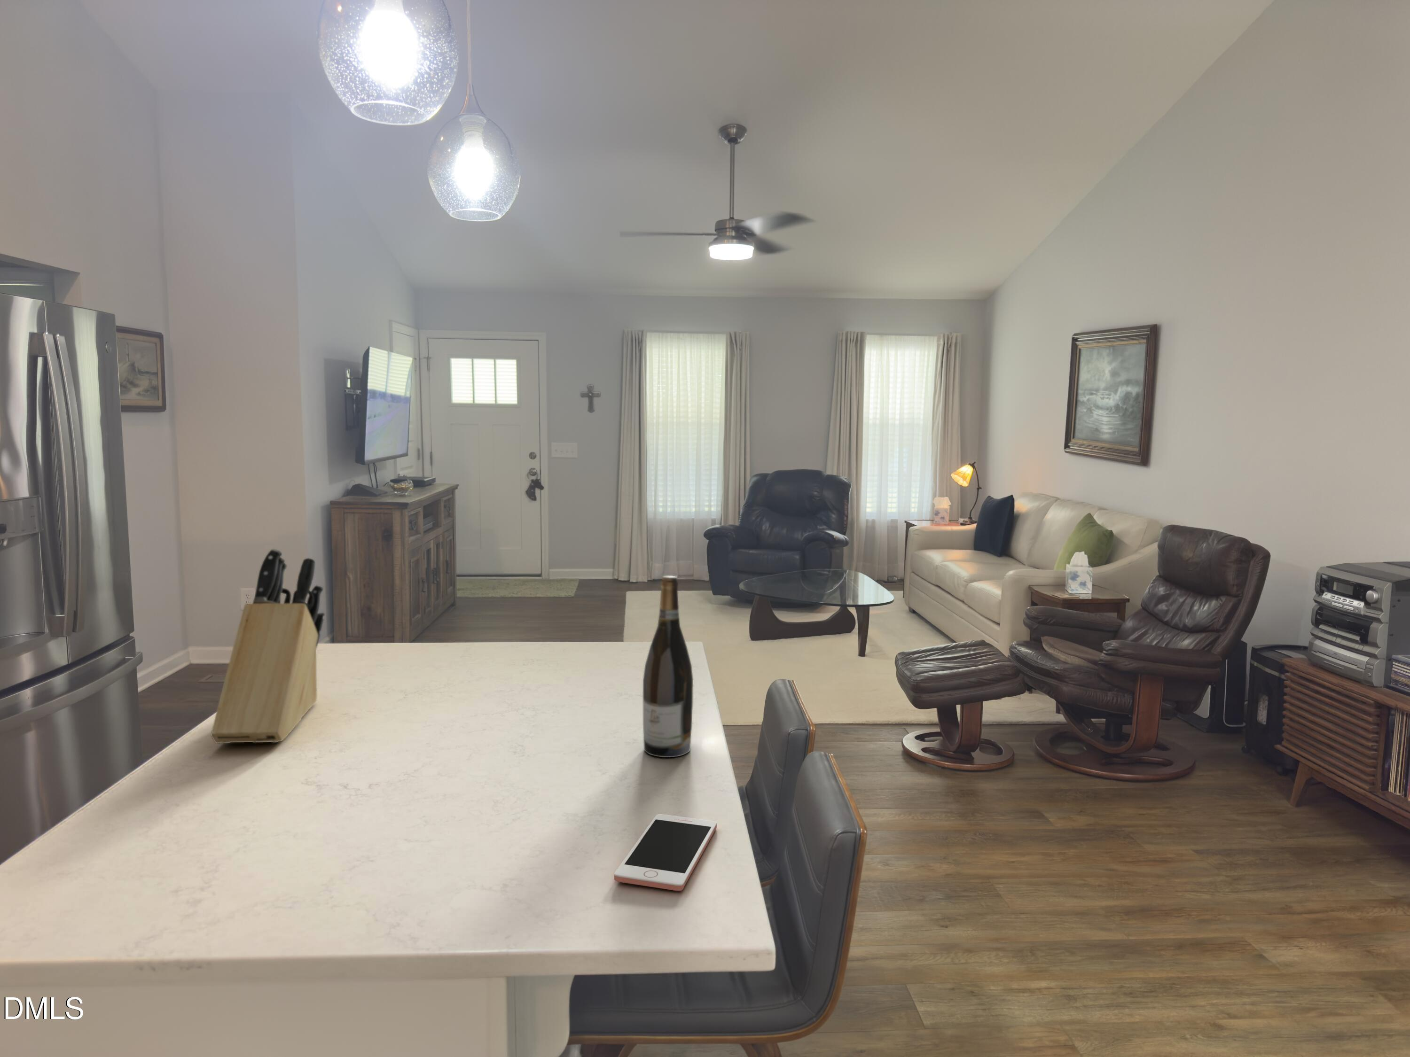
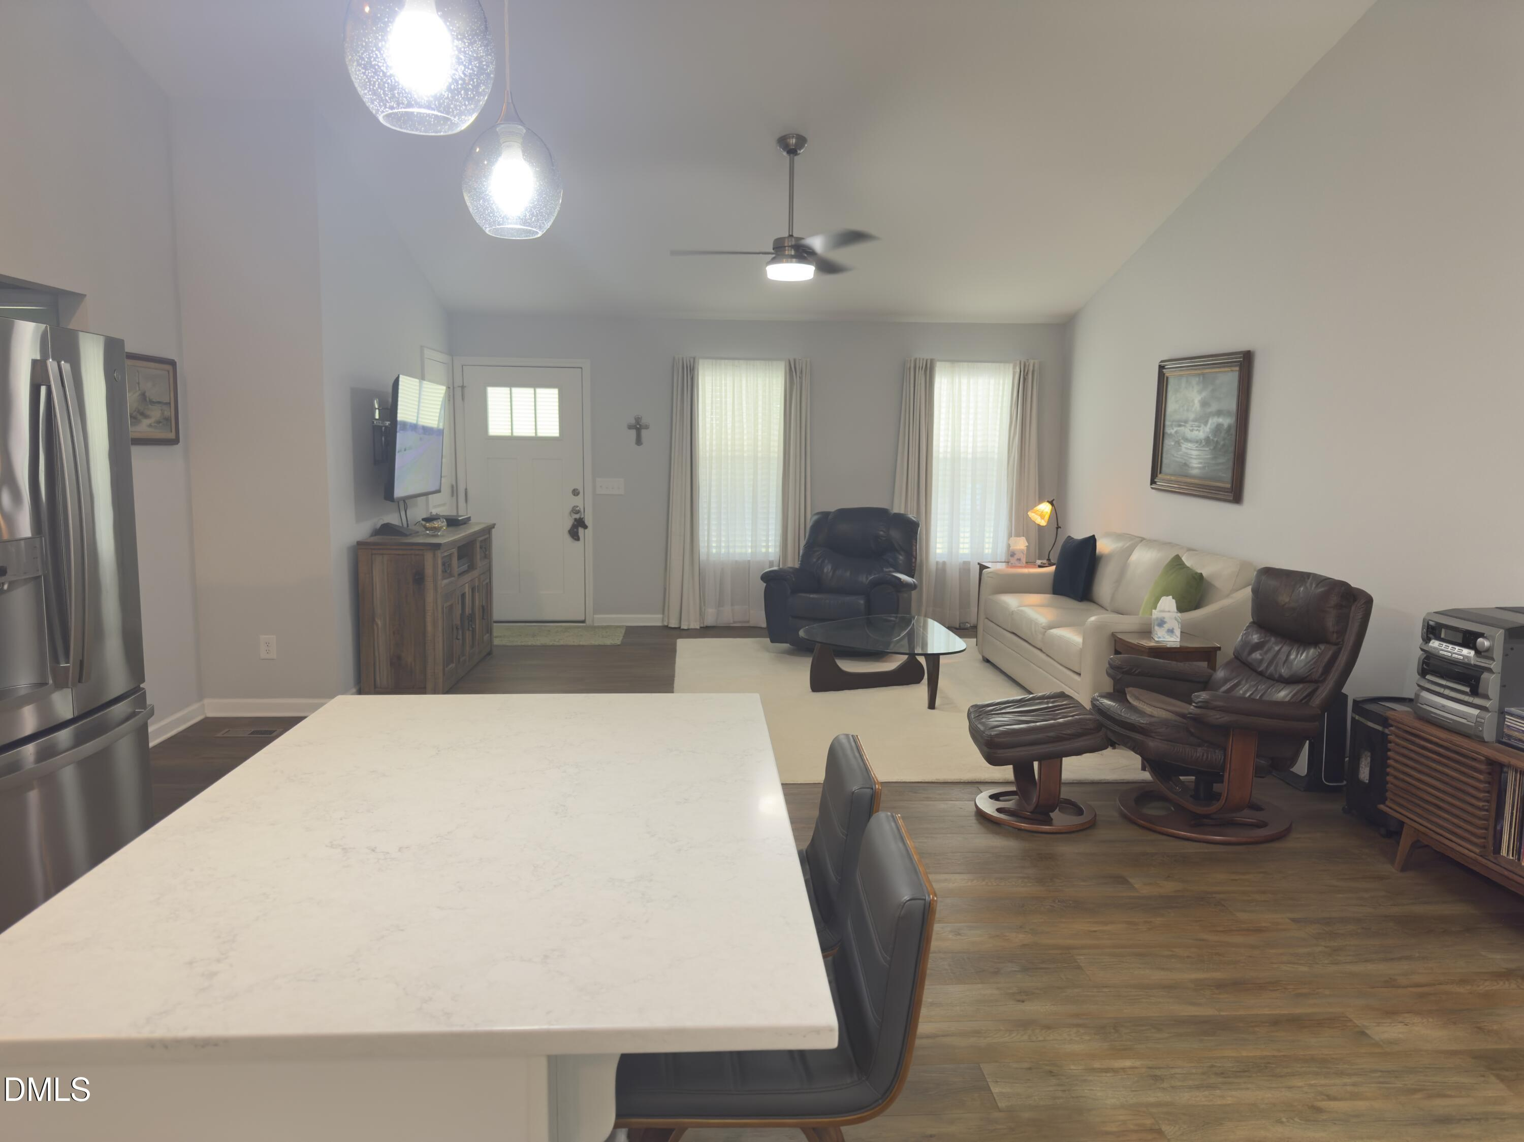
- wine bottle (668, 664)
- cell phone (668, 849)
- knife block (273, 637)
